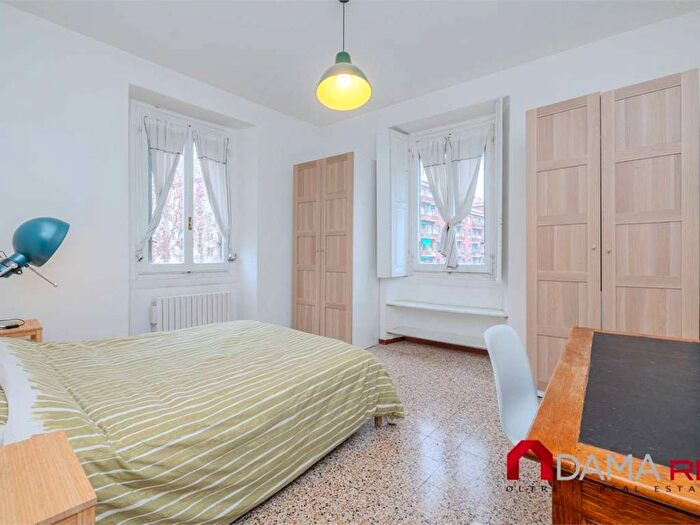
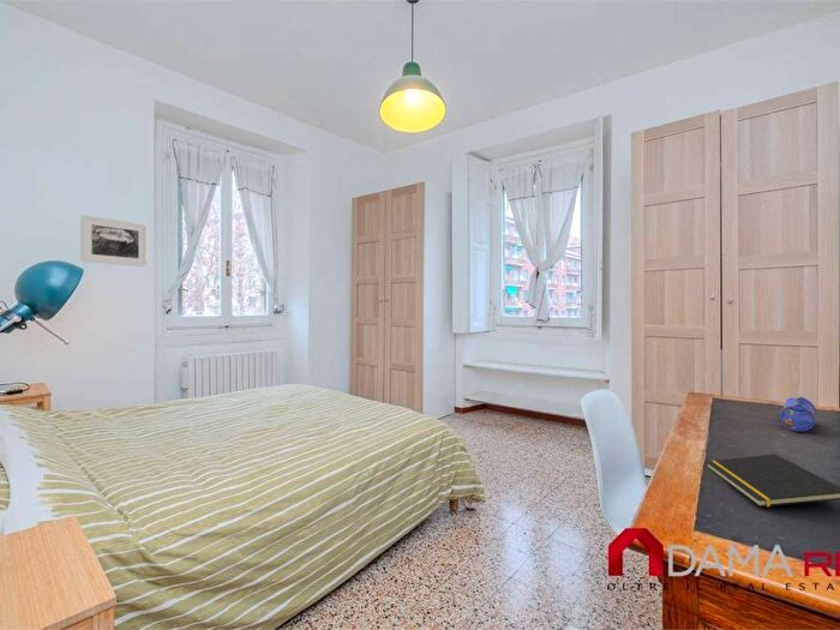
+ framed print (115, 241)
+ notepad (768, 478)
+ pencil case (798, 412)
